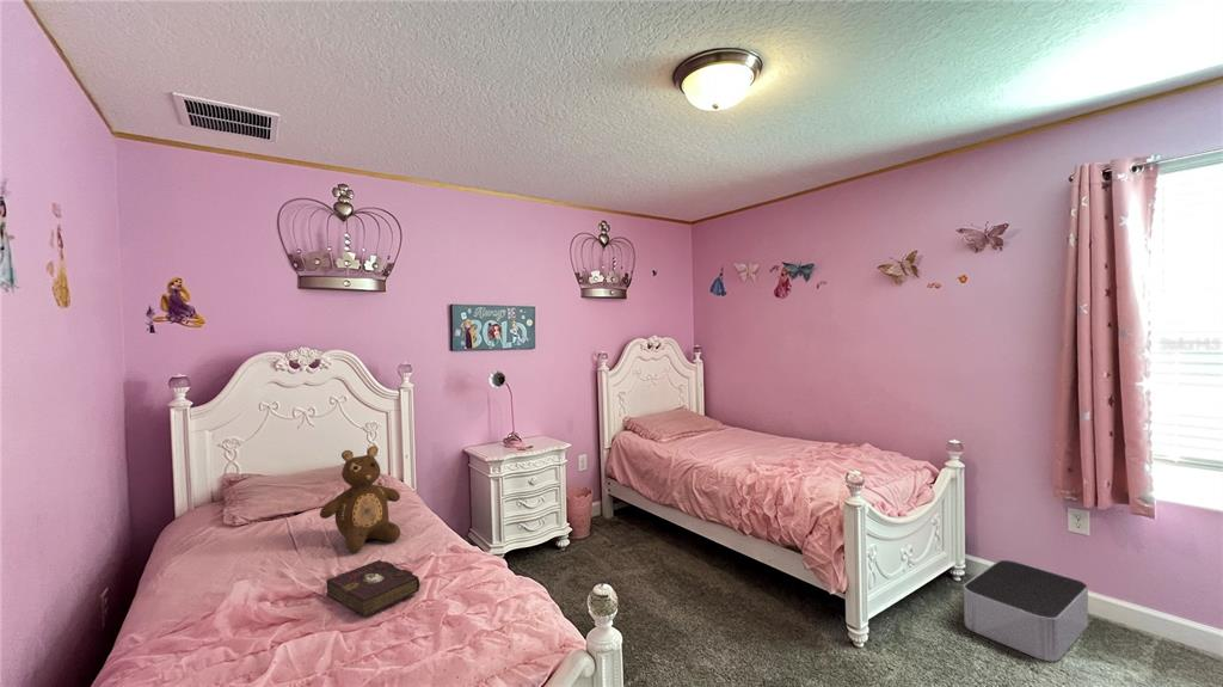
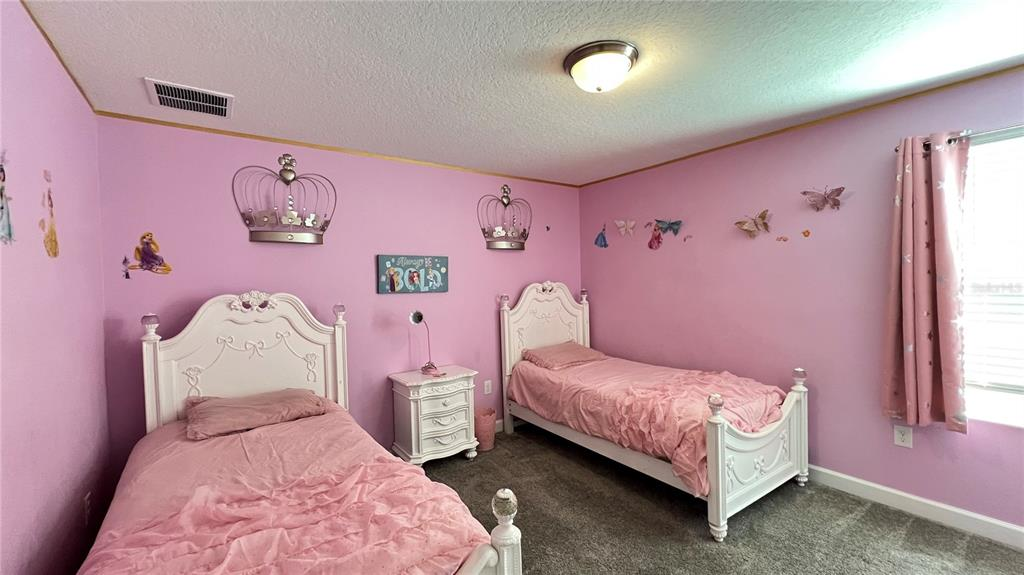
- teddy bear (365, 495)
- book (370, 583)
- storage bin (1025, 605)
